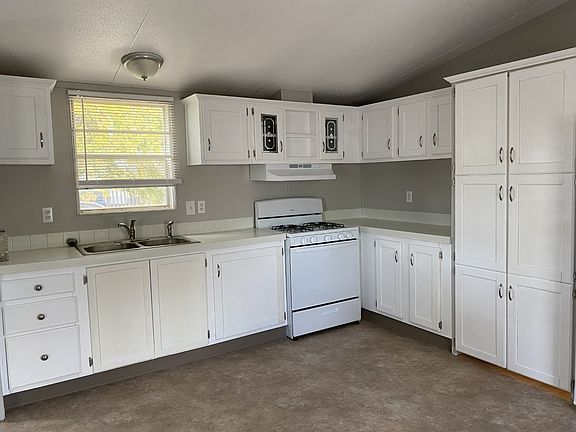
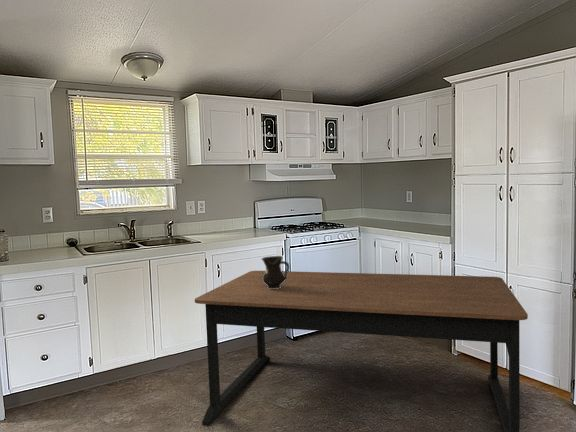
+ dining table (359, 333)
+ pitcher (275, 272)
